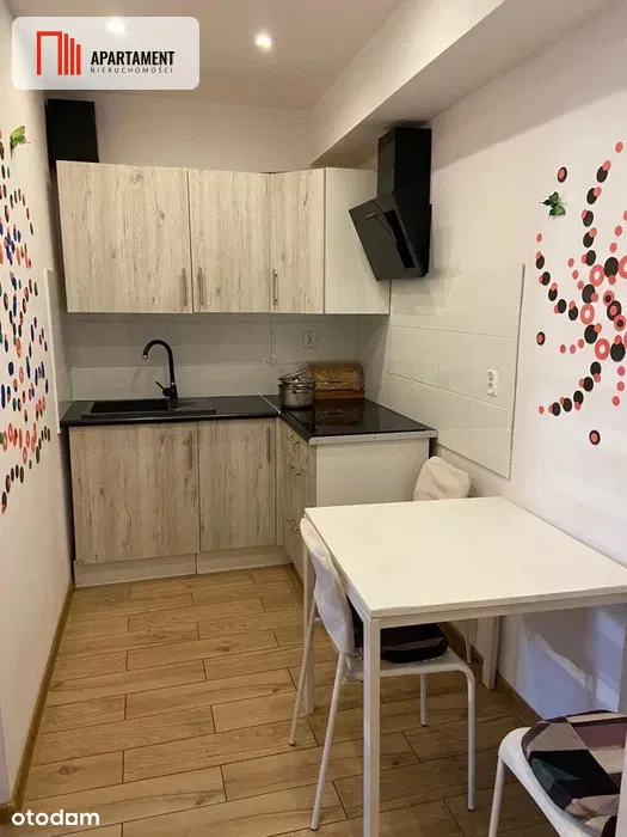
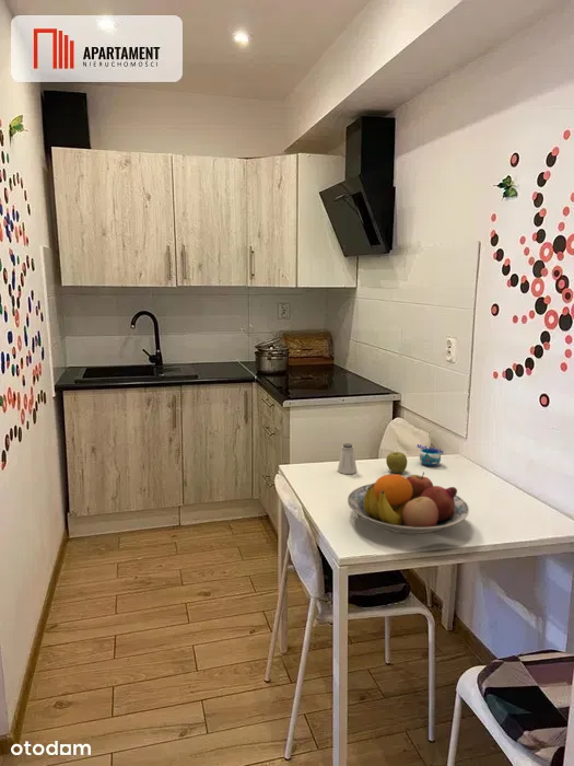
+ mug (429, 454)
+ saltshaker (347, 457)
+ apple (396, 462)
+ fruit bowl (407, 498)
